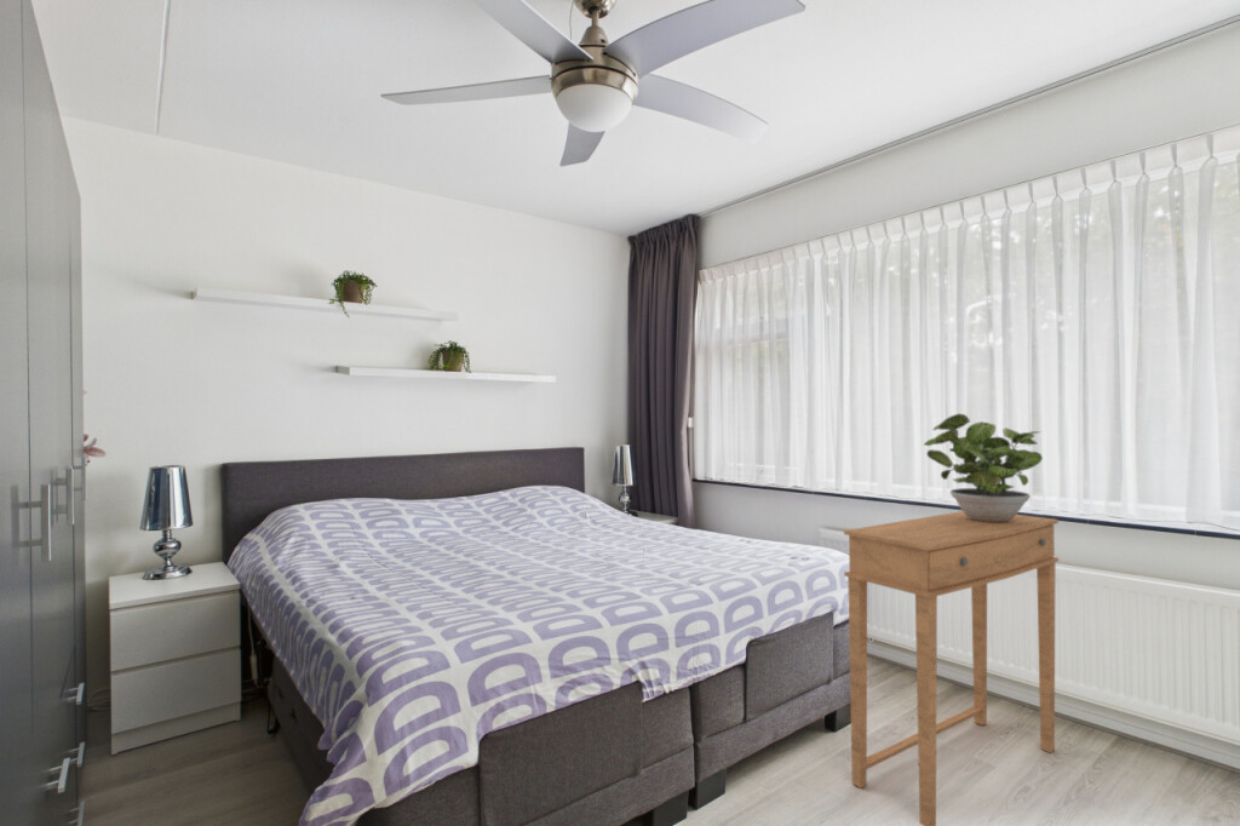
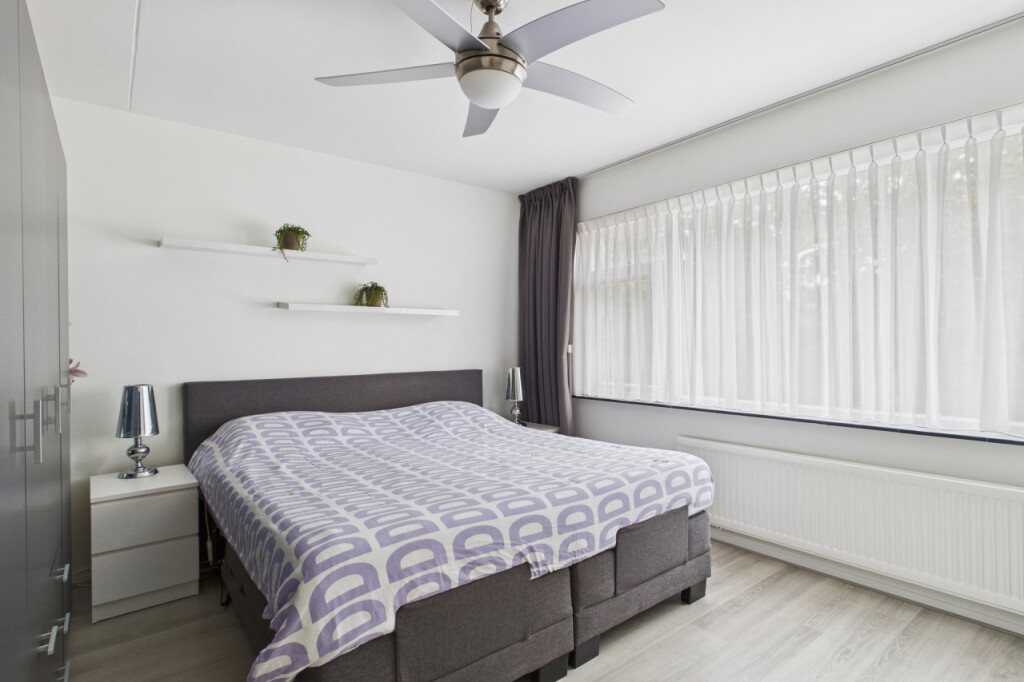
- potted plant (982, 465)
- side table (972, 646)
